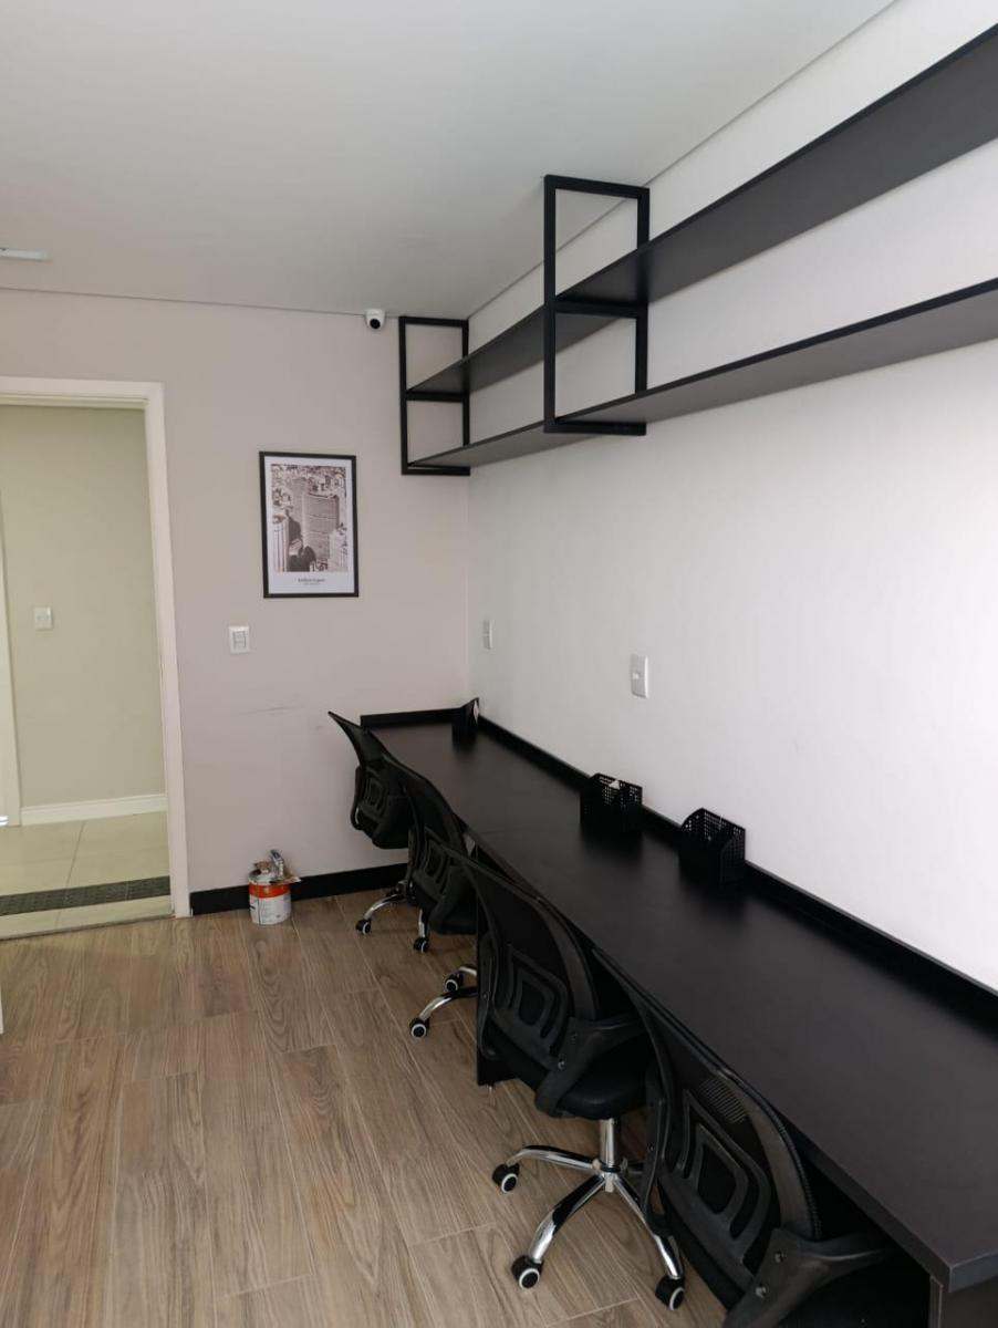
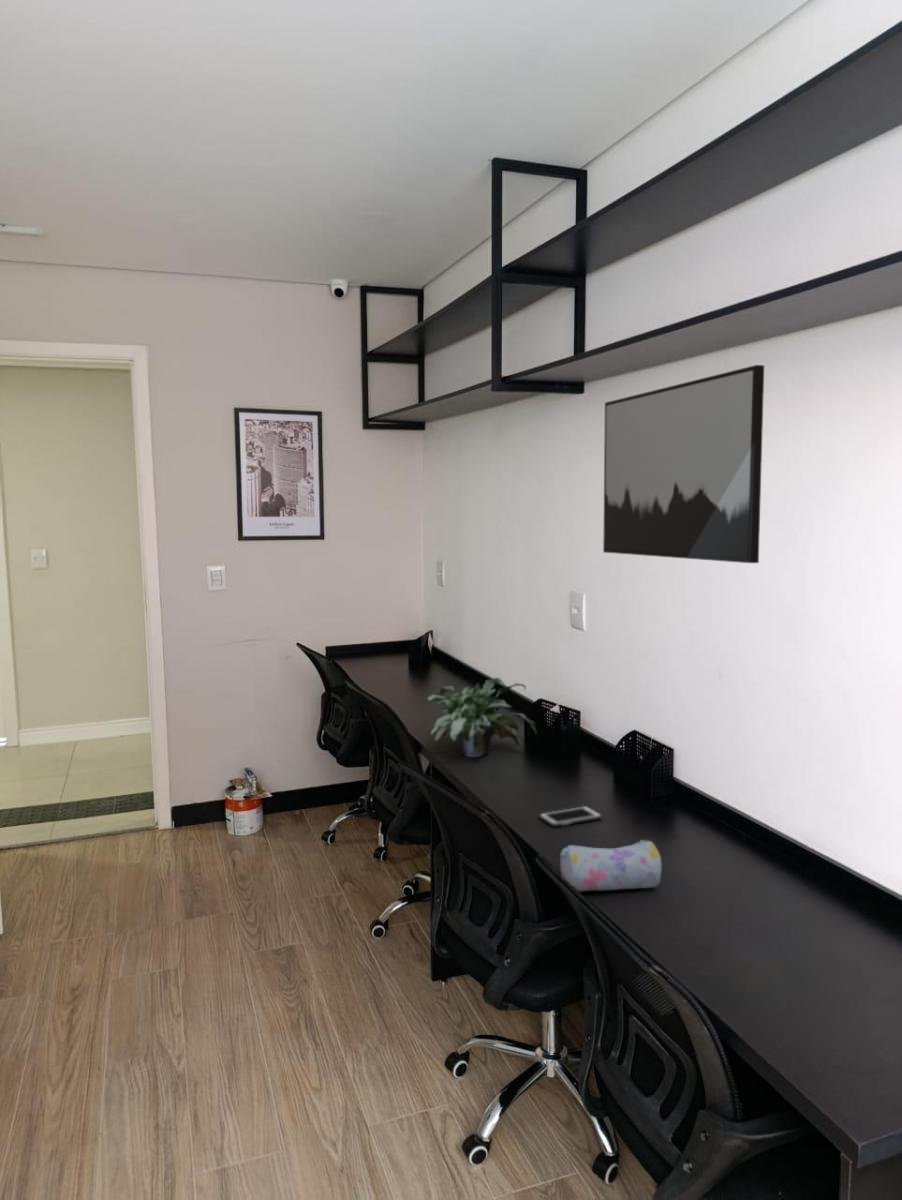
+ pencil case (610, 866)
+ potted plant (476, 715)
+ wall art (671, 472)
+ cell phone (570, 816)
